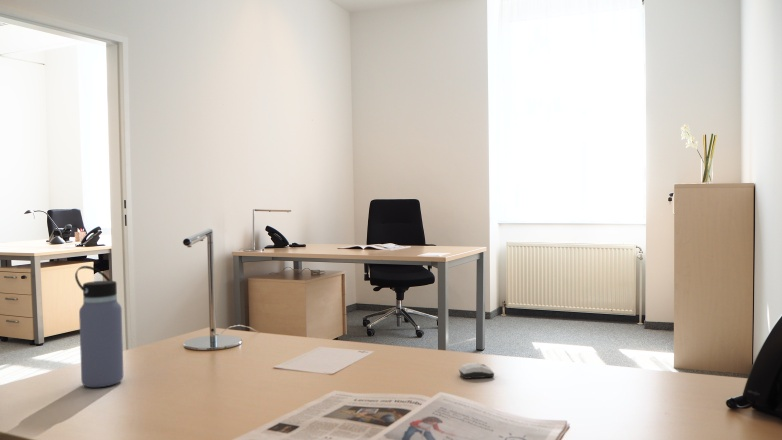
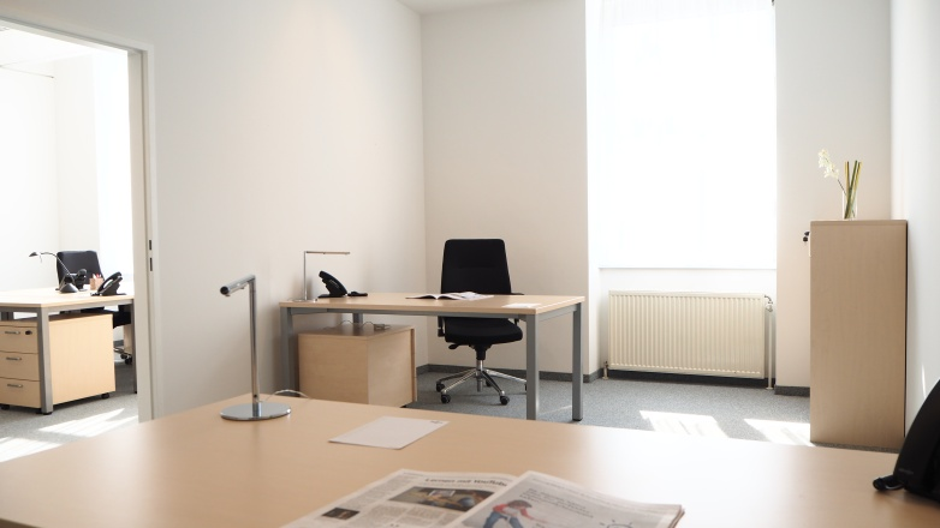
- water bottle (99, 324)
- computer mouse (476, 369)
